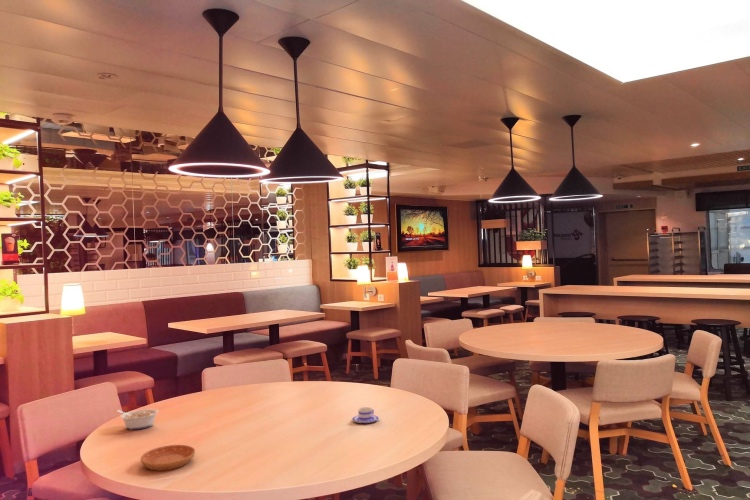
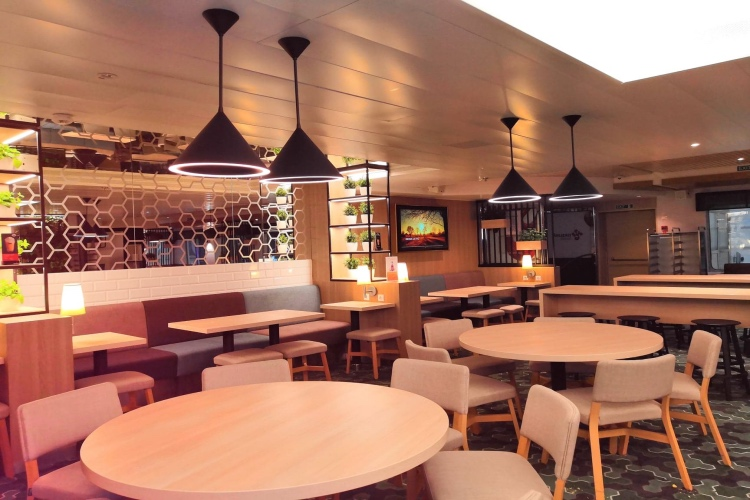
- saucer (168, 458)
- legume (138, 418)
- teacup (365, 414)
